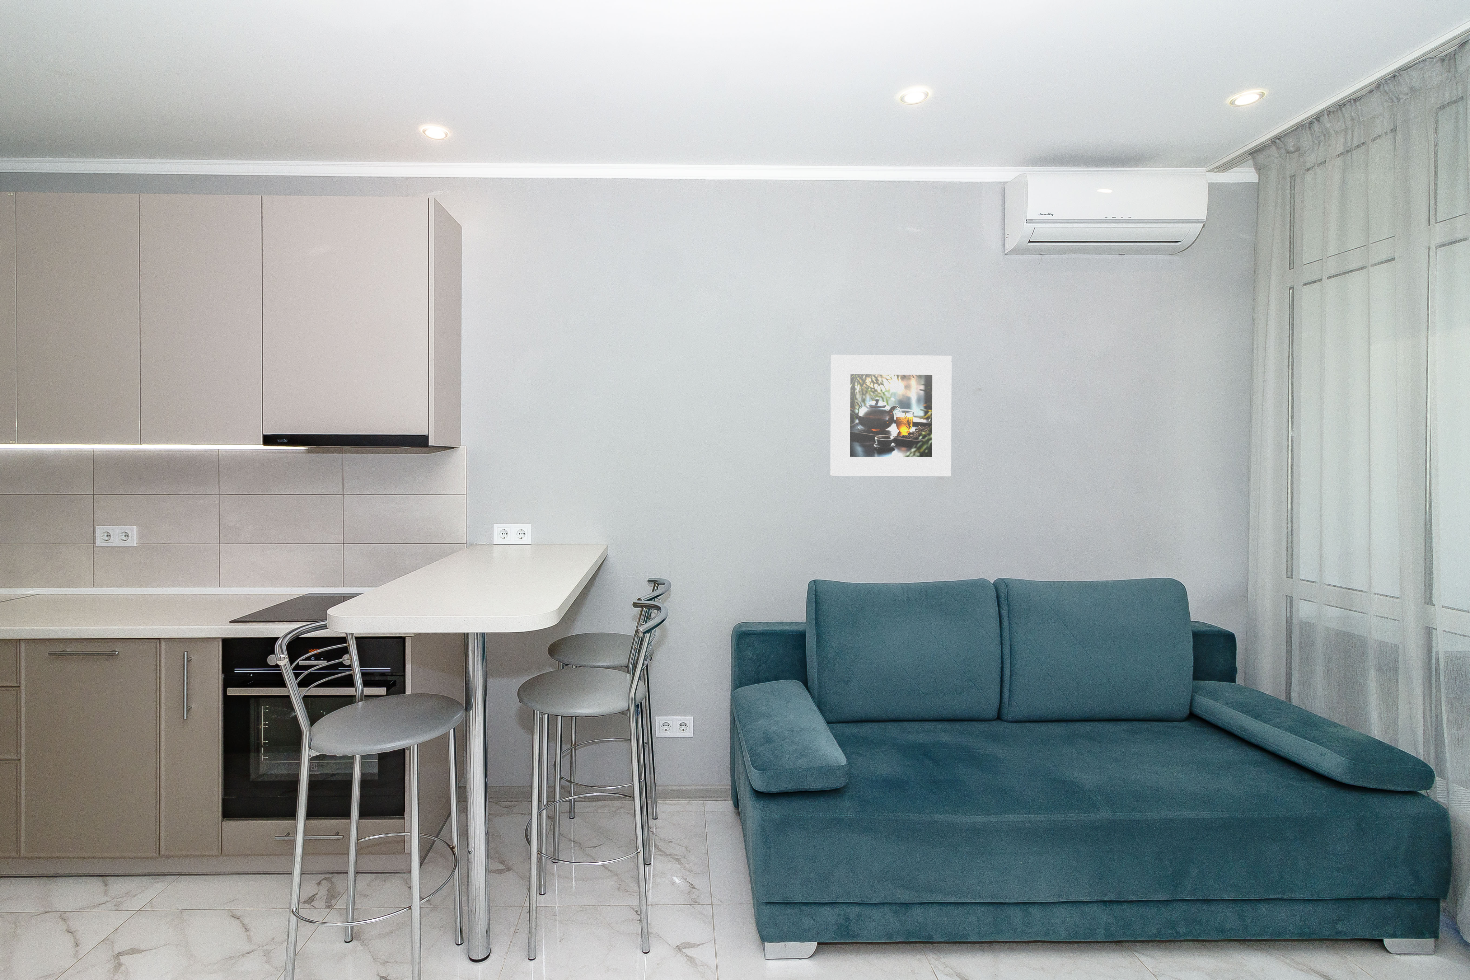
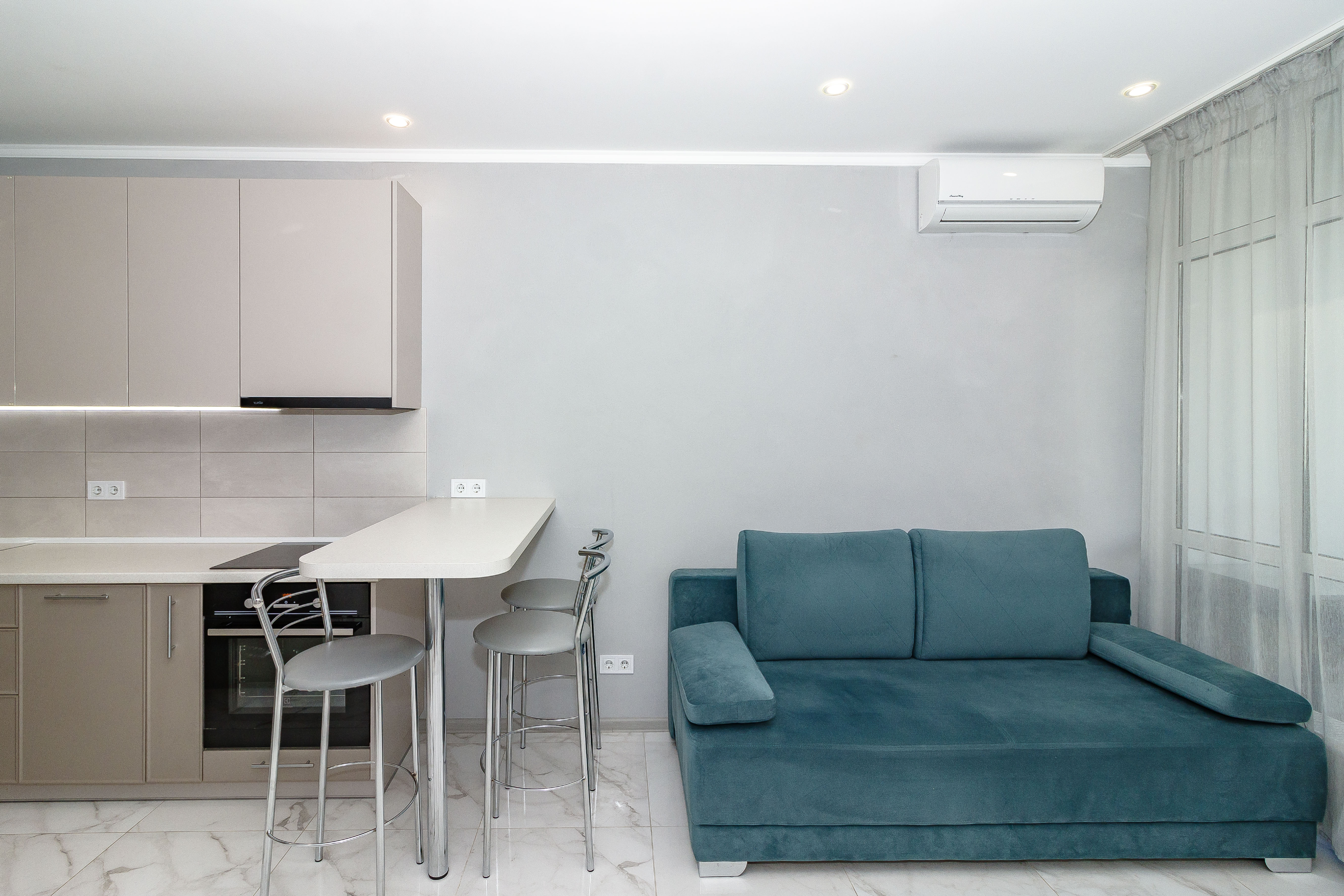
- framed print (890, 416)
